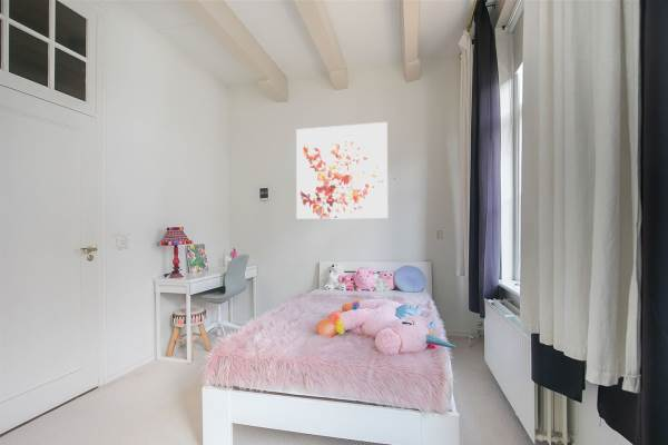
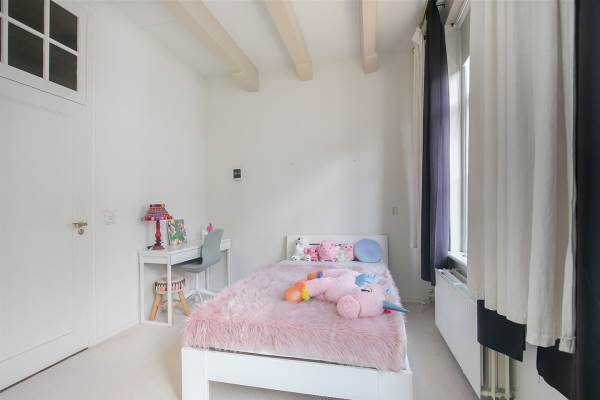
- wall art (340, 171)
